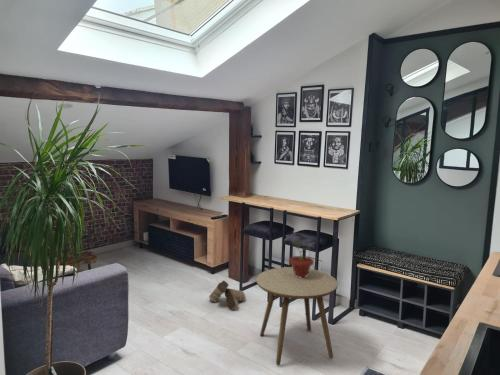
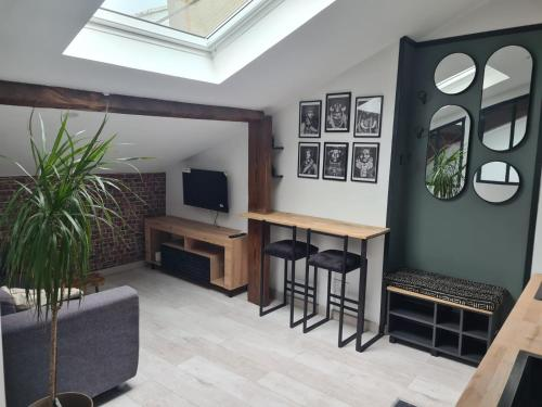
- boots (229, 292)
- potted plant (300, 255)
- side table (287, 312)
